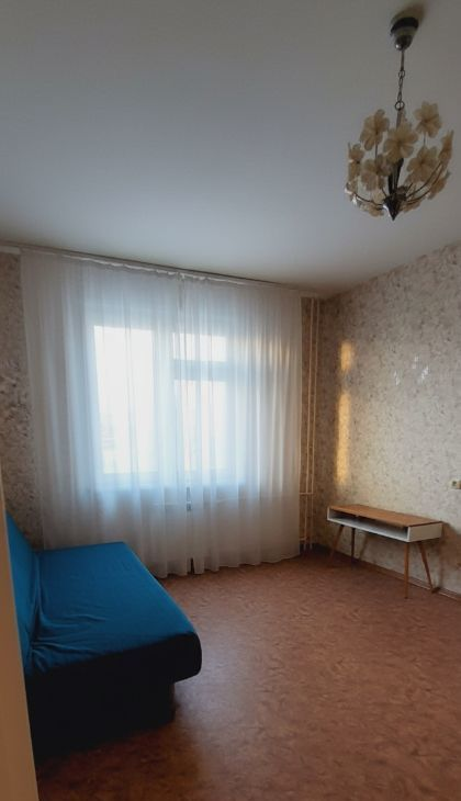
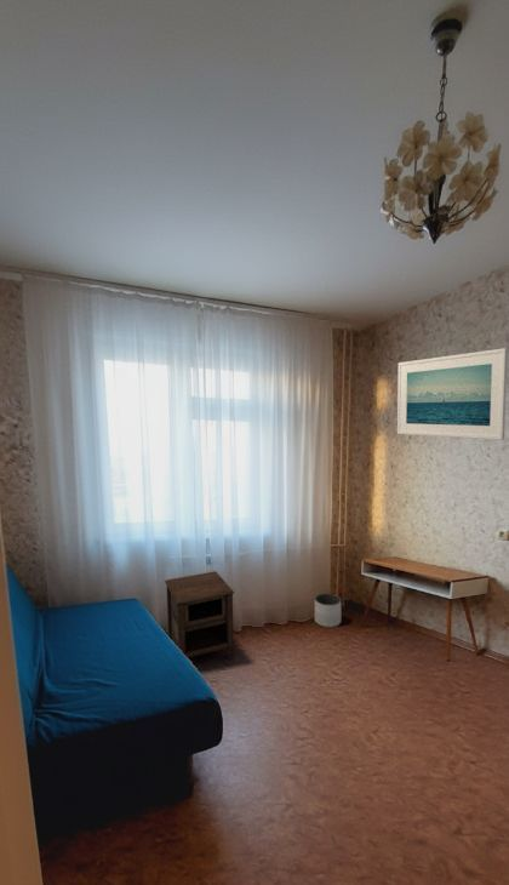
+ nightstand (199, 618)
+ planter (327, 610)
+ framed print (445, 396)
